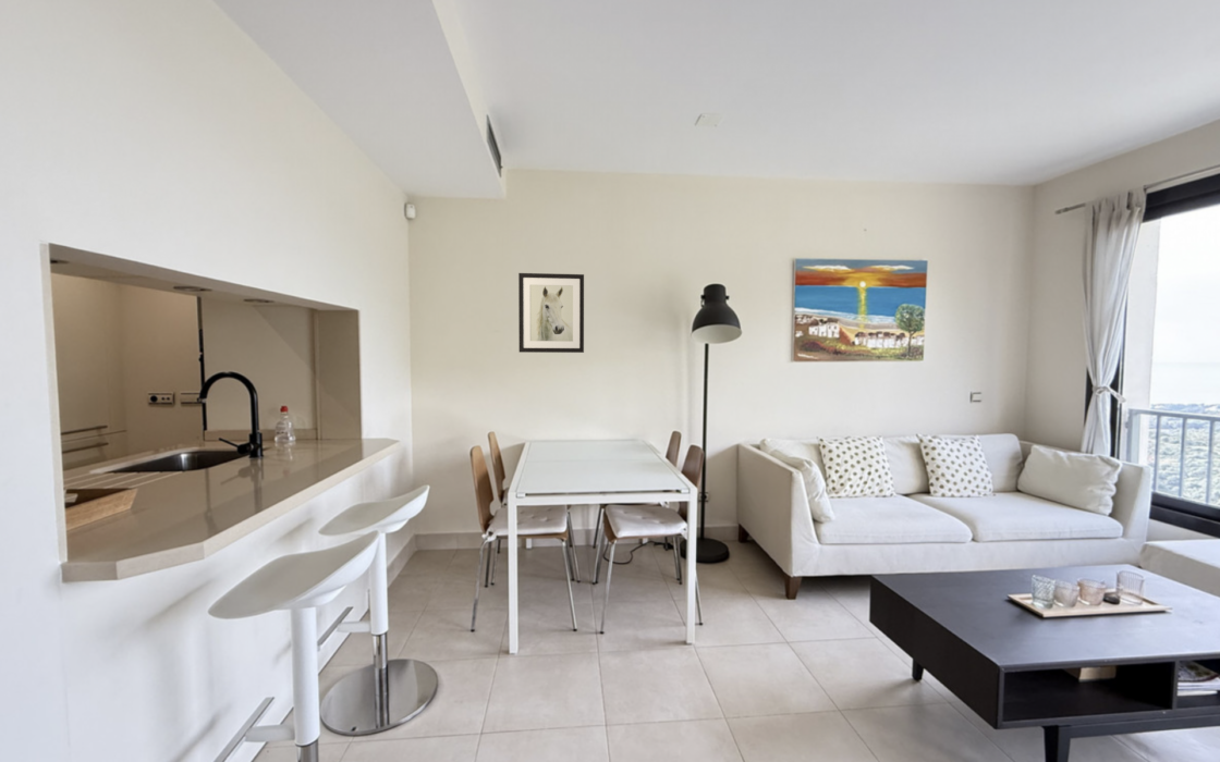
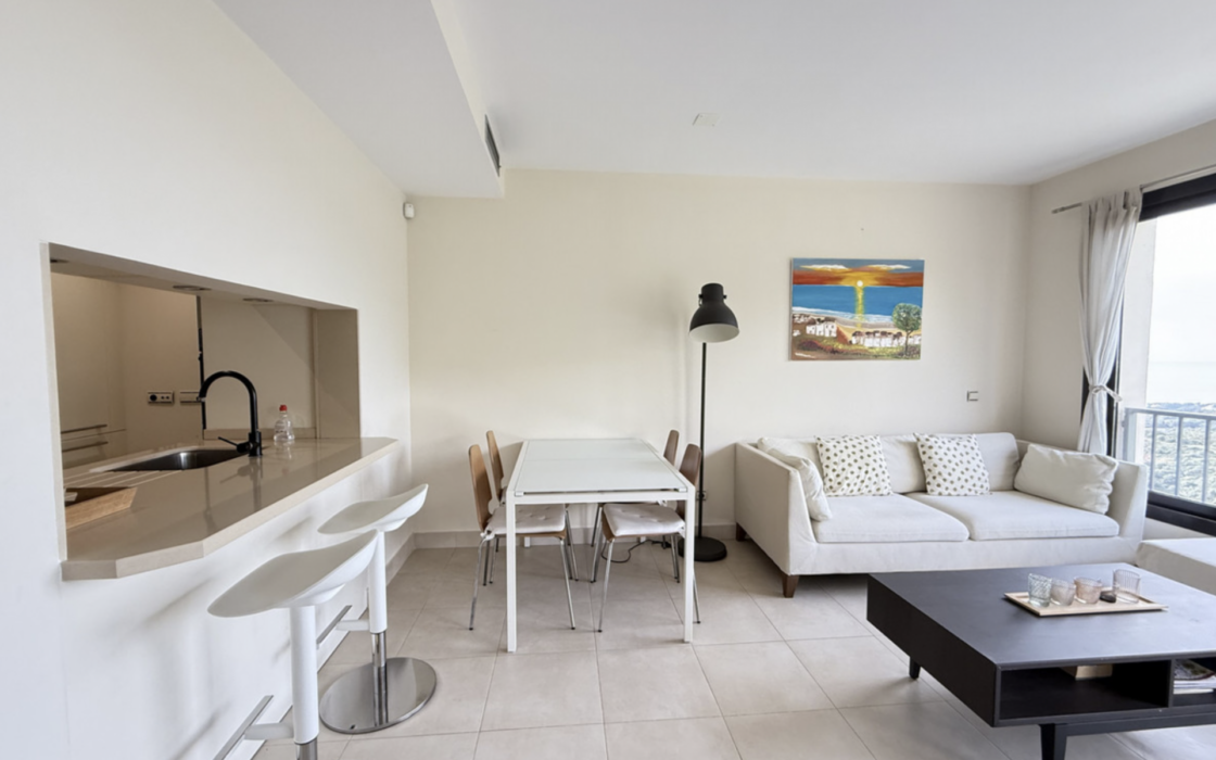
- wall art (551, 312)
